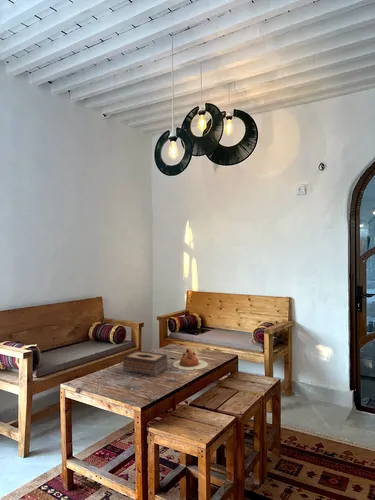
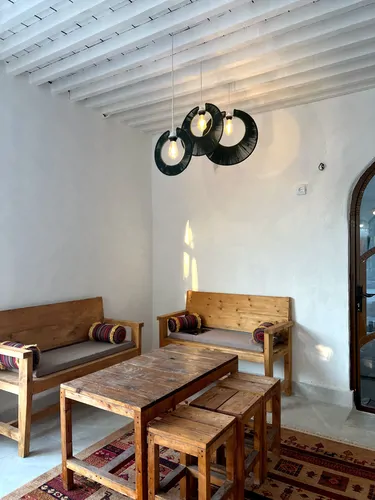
- teapot (190, 356)
- tissue box (145, 362)
